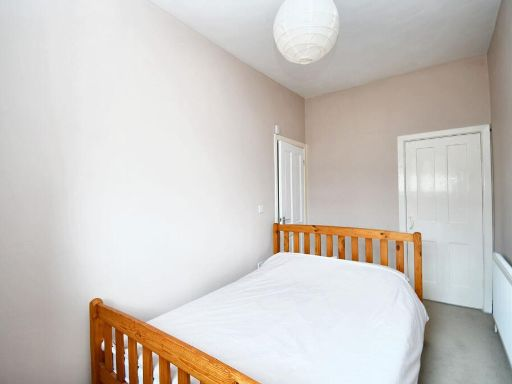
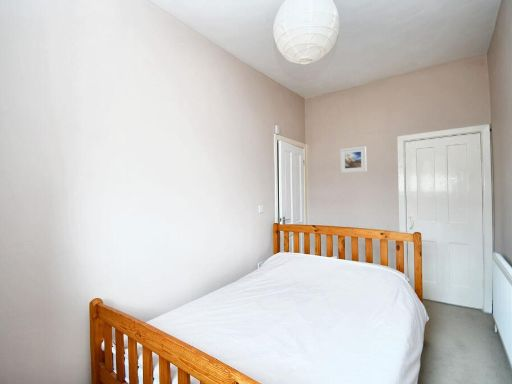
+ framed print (353, 160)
